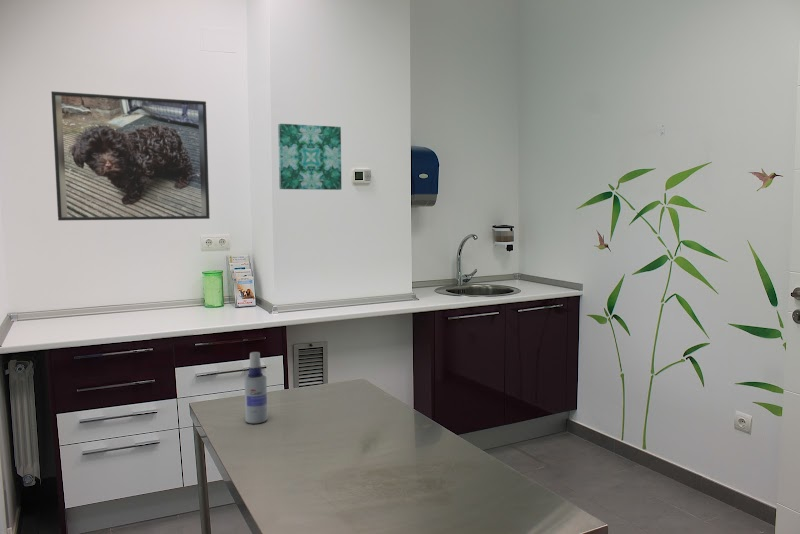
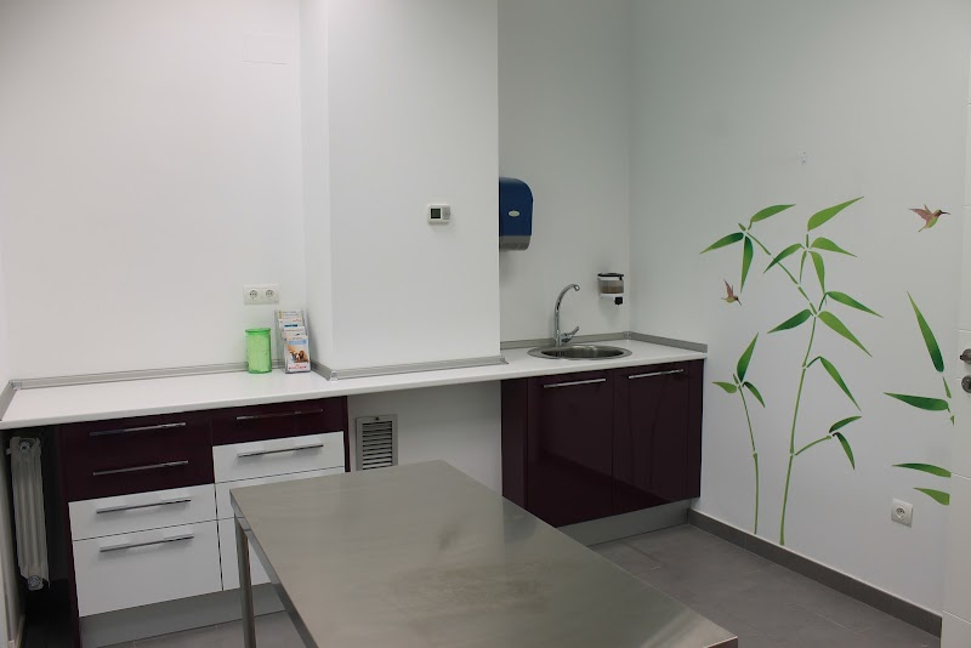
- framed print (134, 158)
- spray bottle (255, 386)
- wall art (310, 157)
